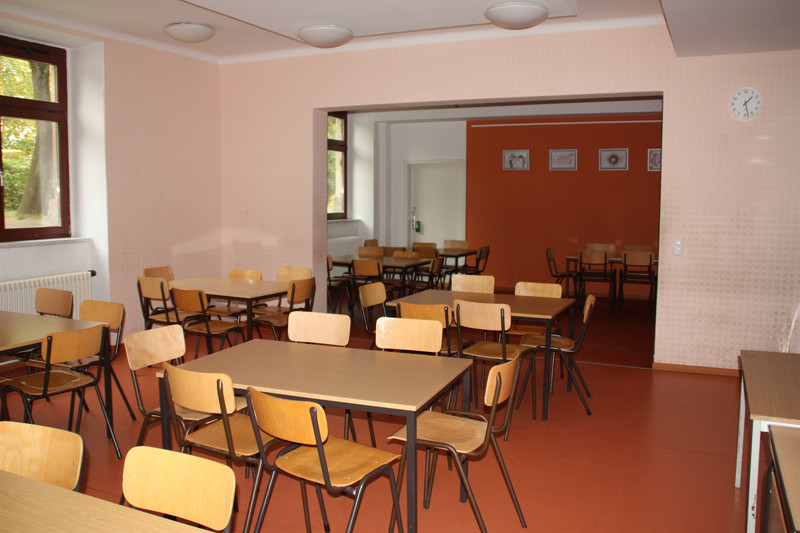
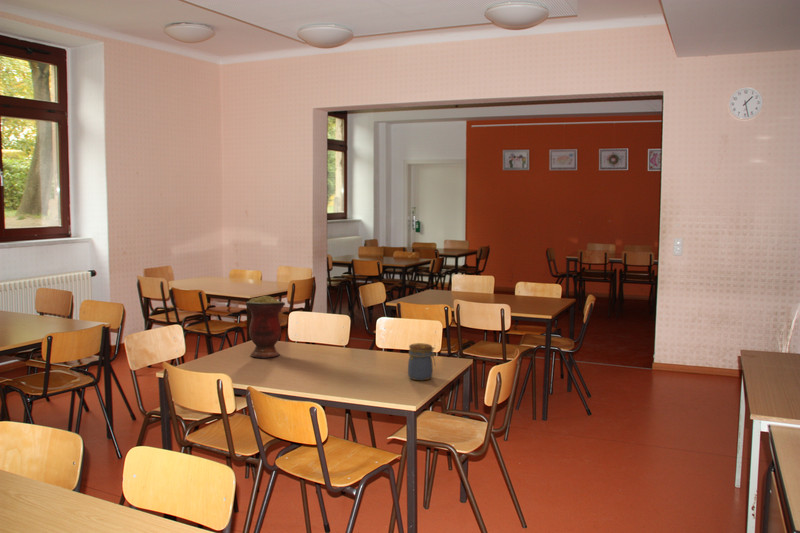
+ vase (265, 324)
+ jar (421, 361)
